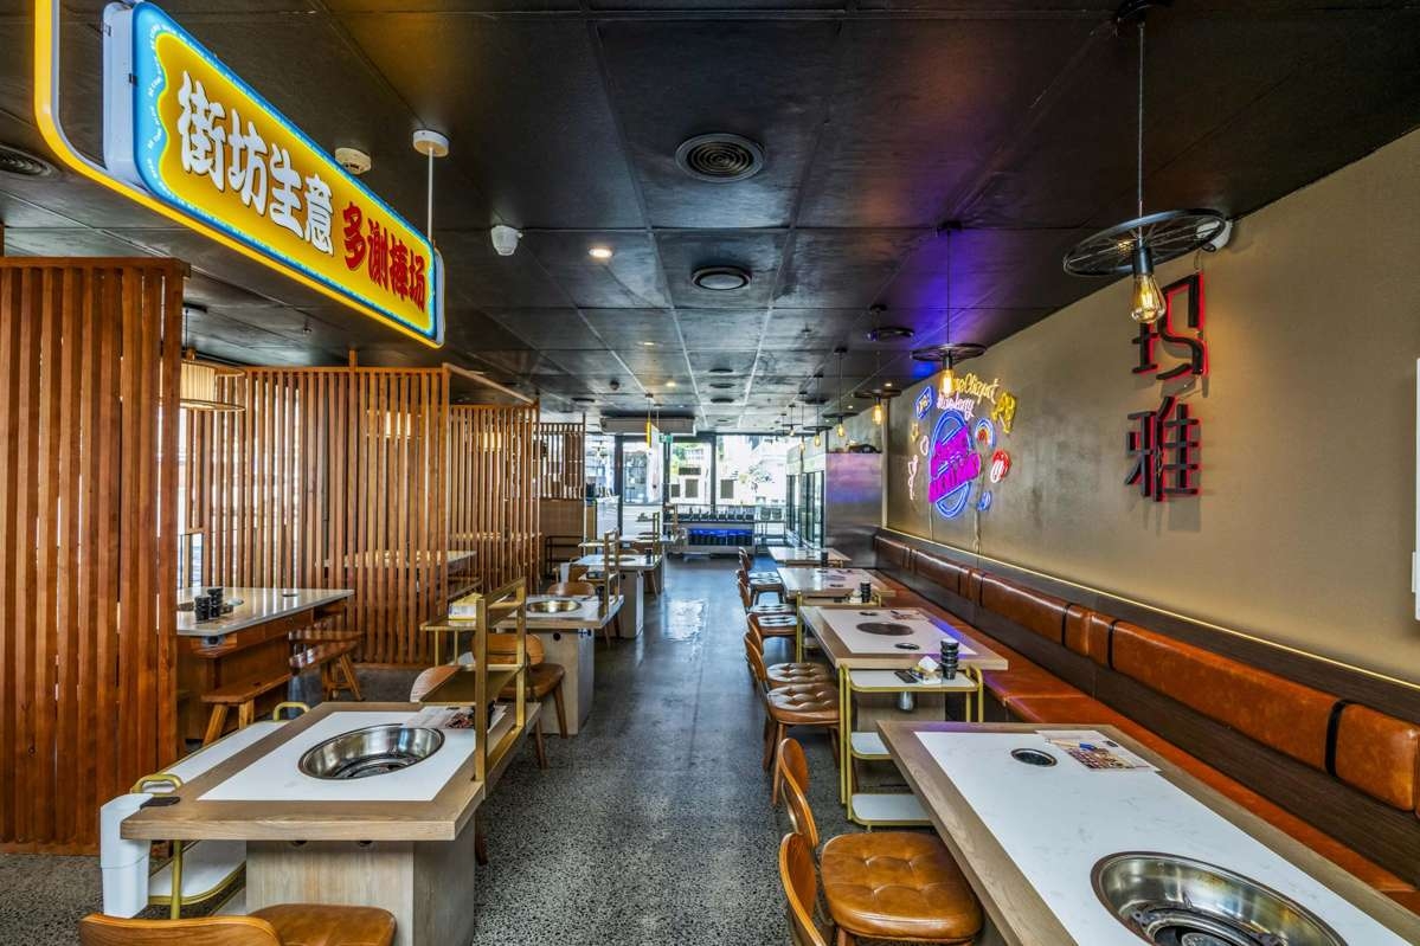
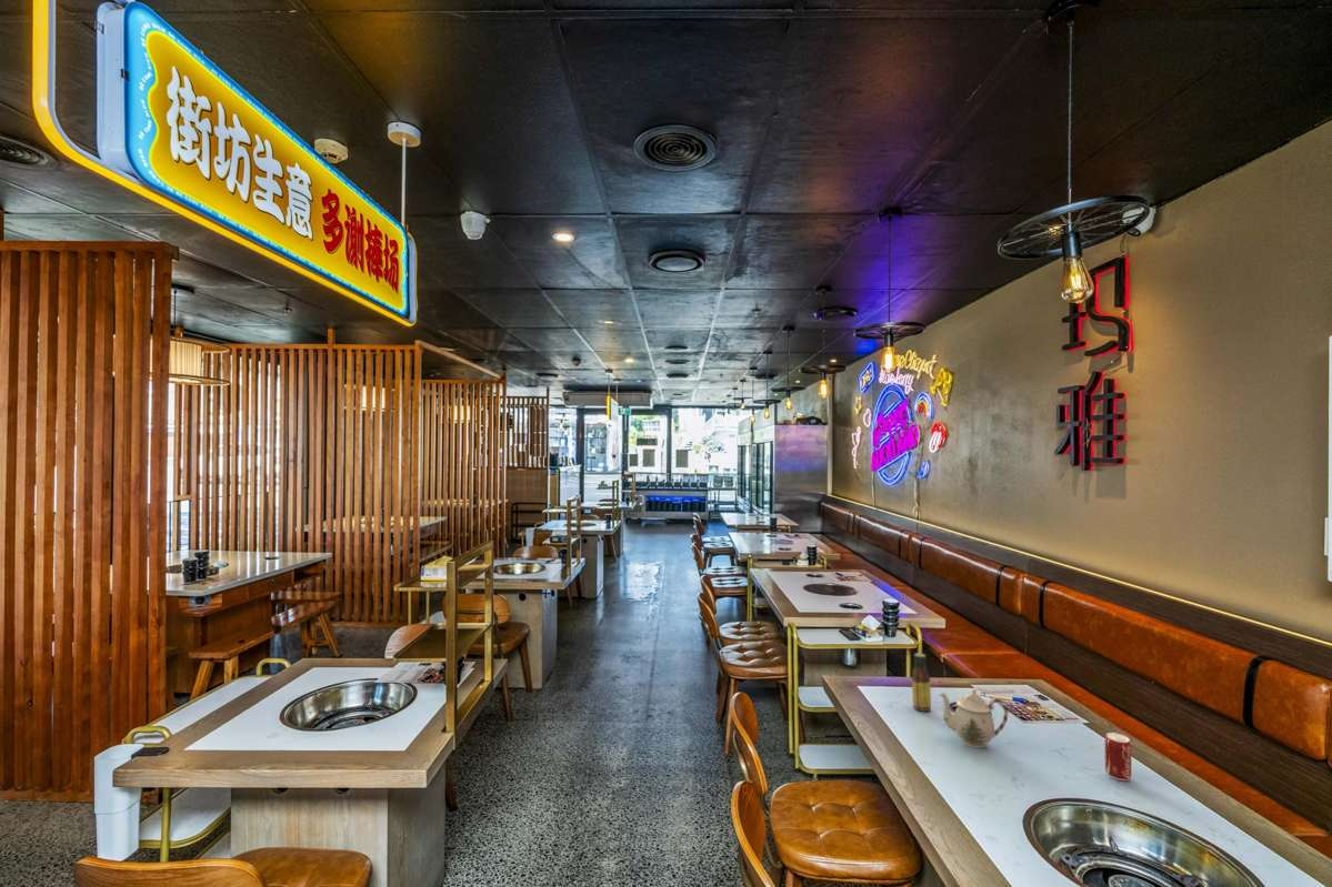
+ beverage can (1118, 756)
+ sauce bottle (921, 682)
+ teapot (972, 715)
